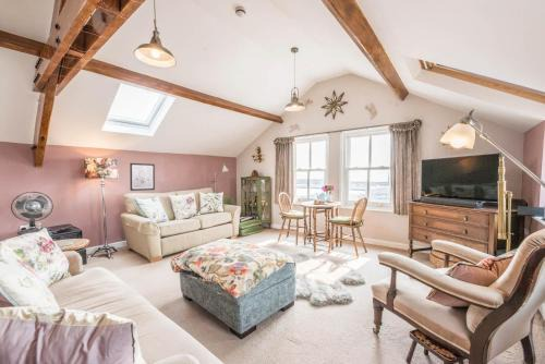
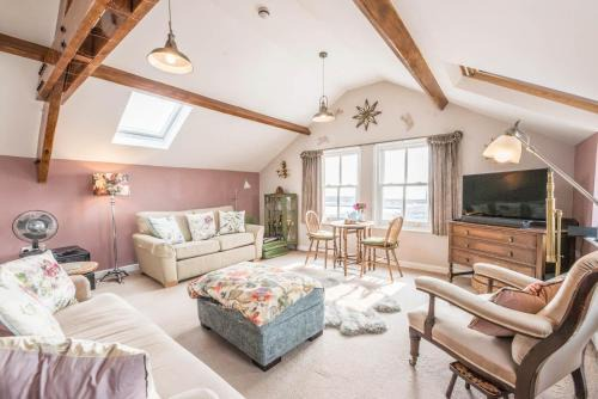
- wall art (143, 177)
